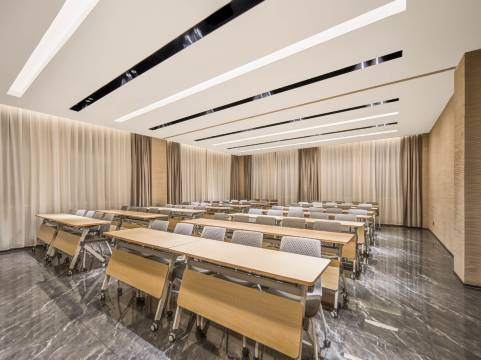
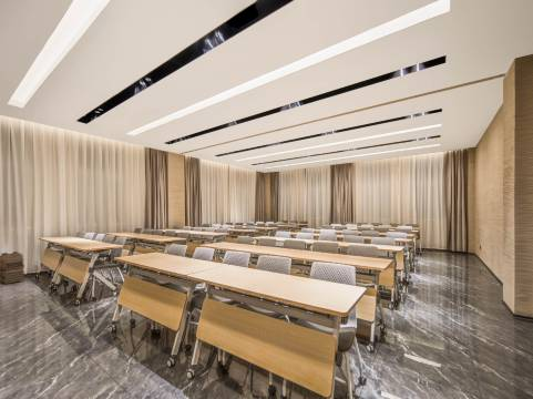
+ backpack (11, 267)
